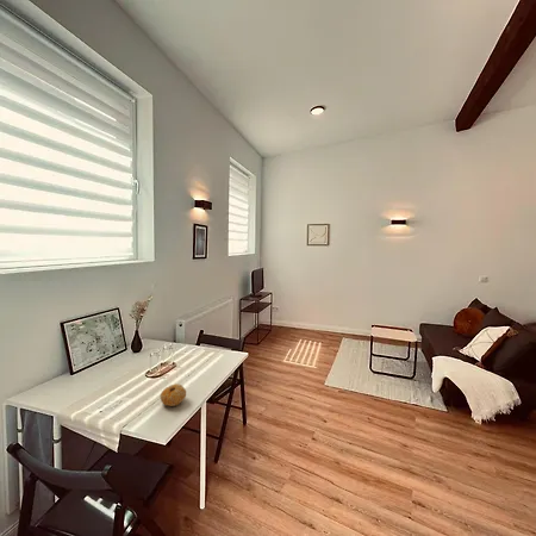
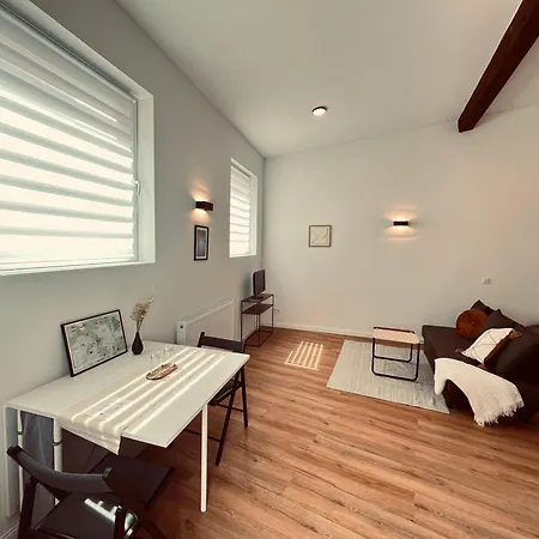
- fruit (173, 394)
